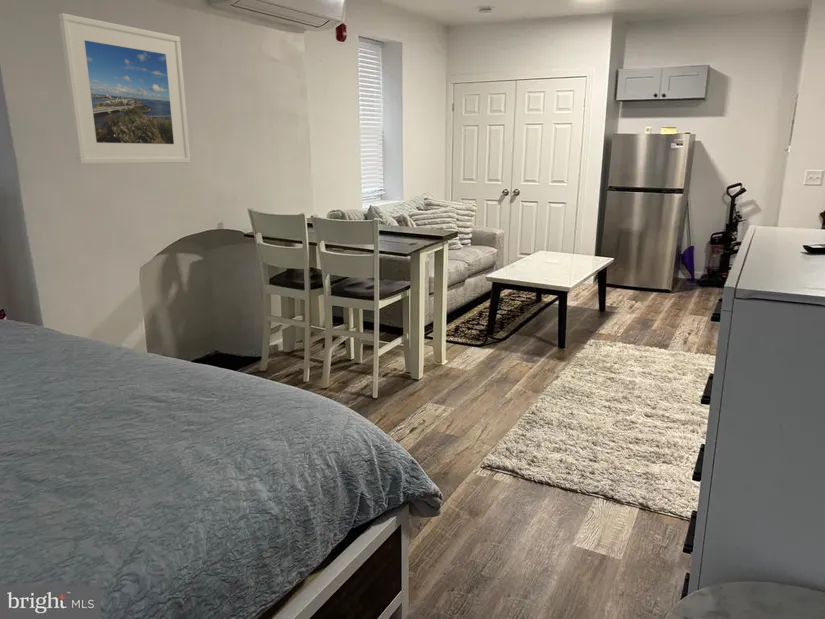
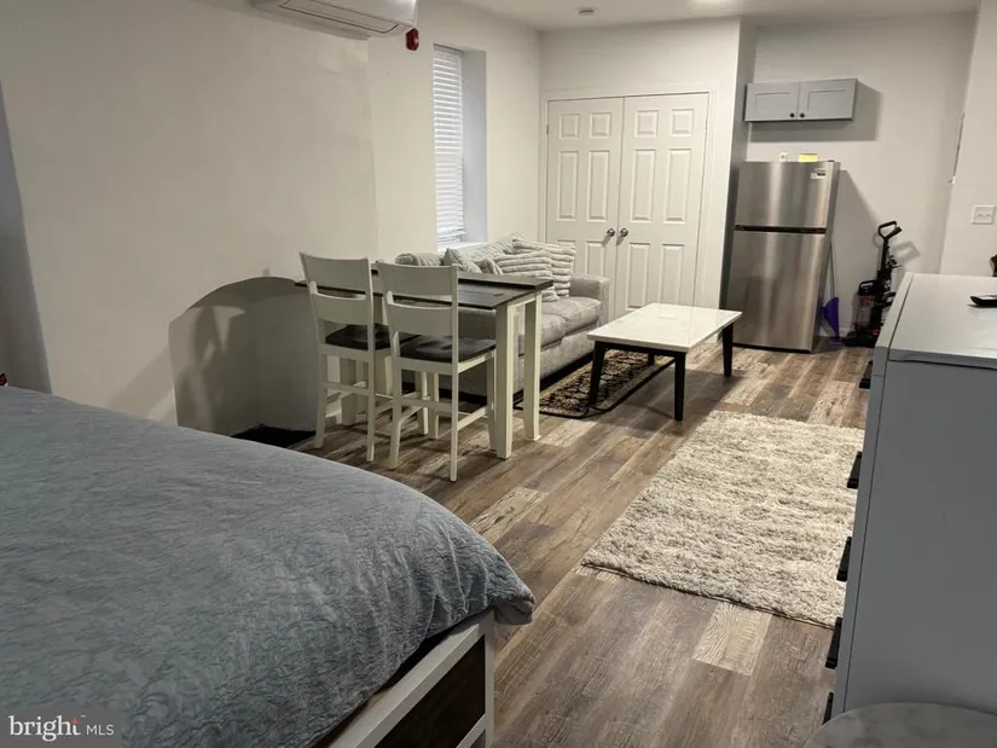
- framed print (131, 96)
